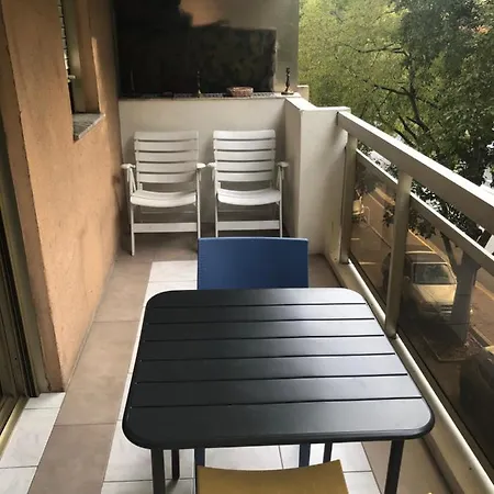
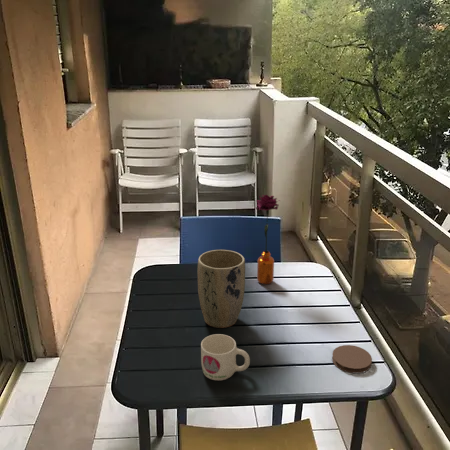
+ flower (266, 239)
+ plant pot (221, 289)
+ mug (225, 357)
+ coaster (351, 358)
